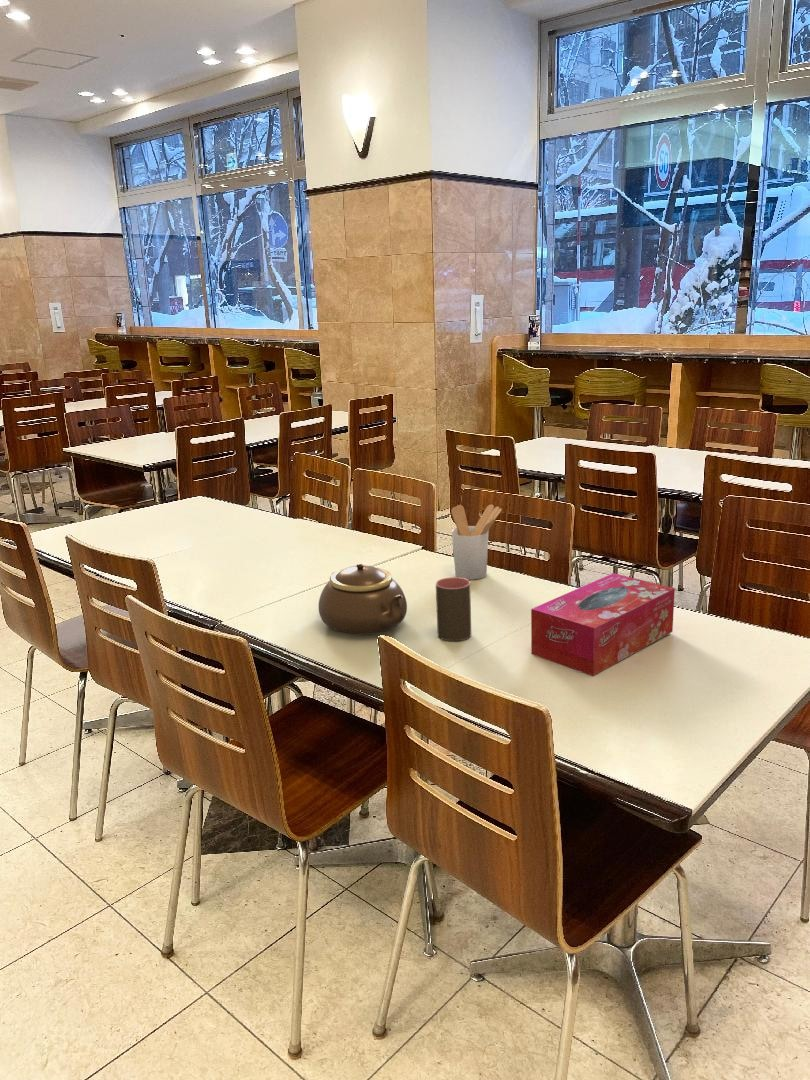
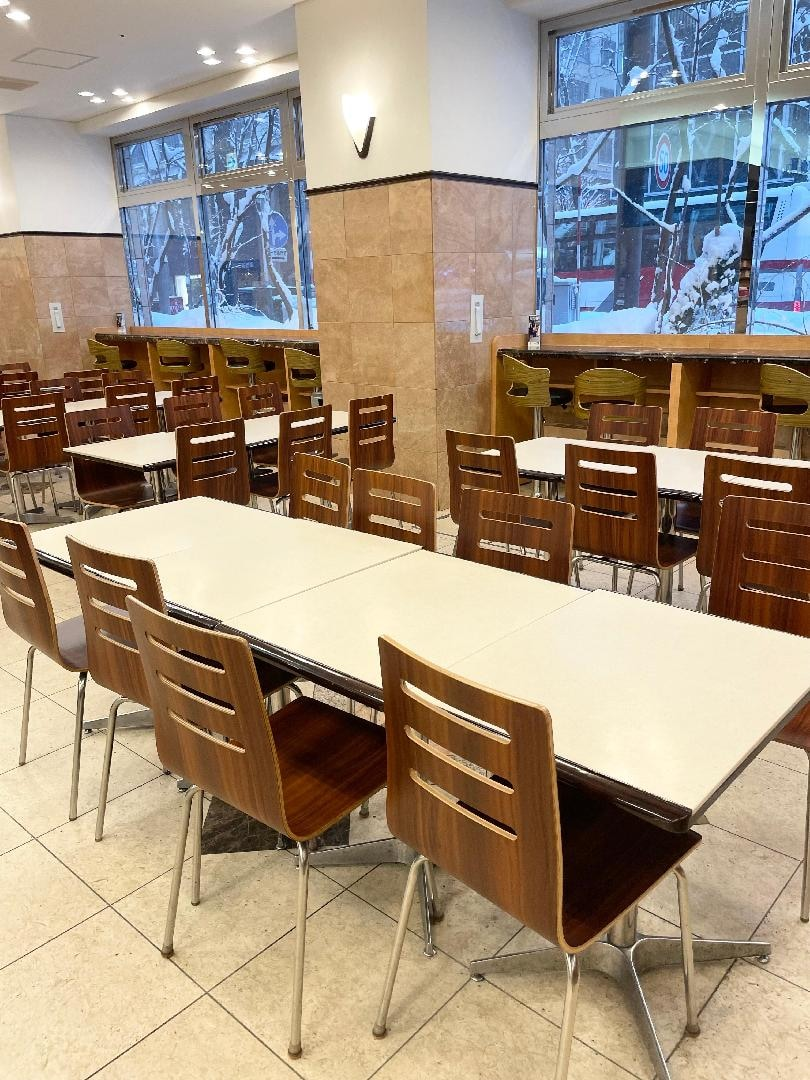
- cup (453, 608)
- tissue box (604, 620)
- teapot (364, 593)
- utensil holder (477, 540)
